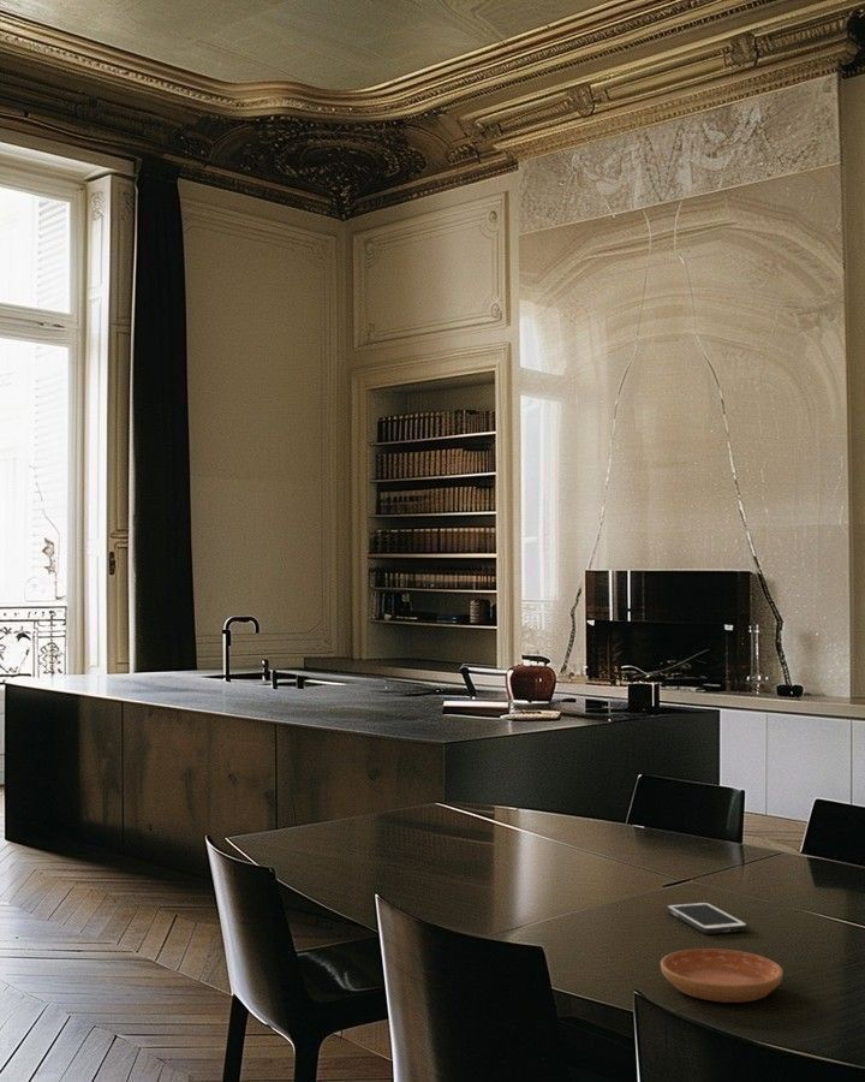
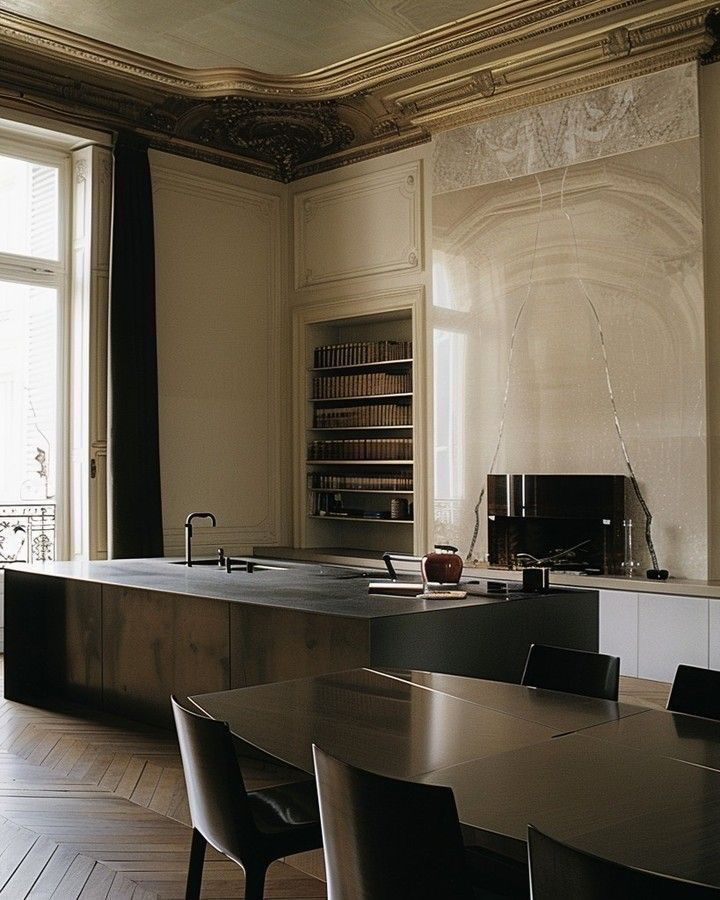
- saucer (721, 976)
- cell phone (705, 917)
